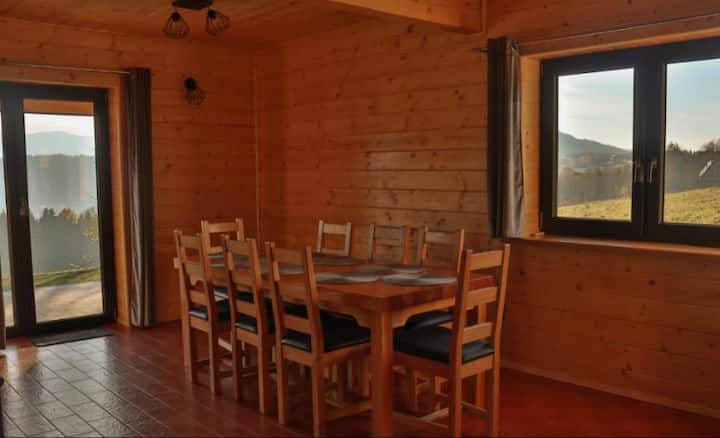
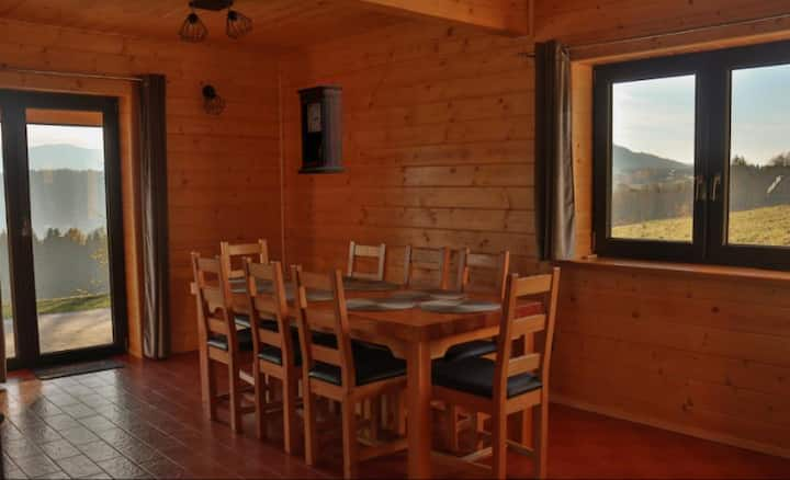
+ pendulum clock (318, 130)
